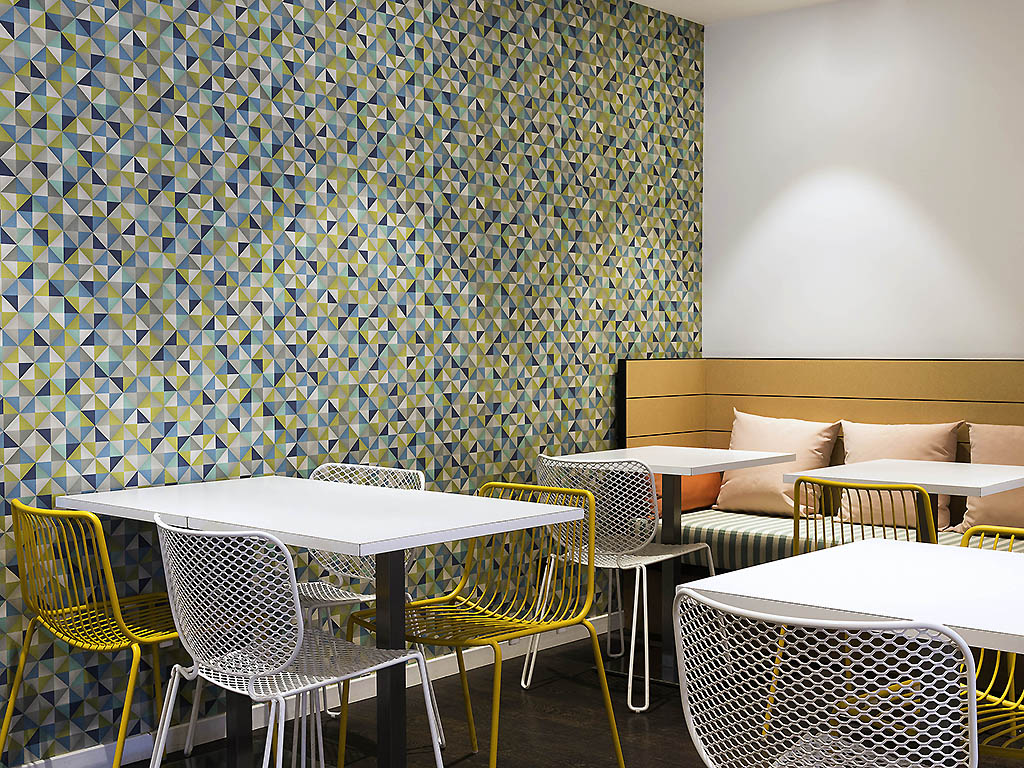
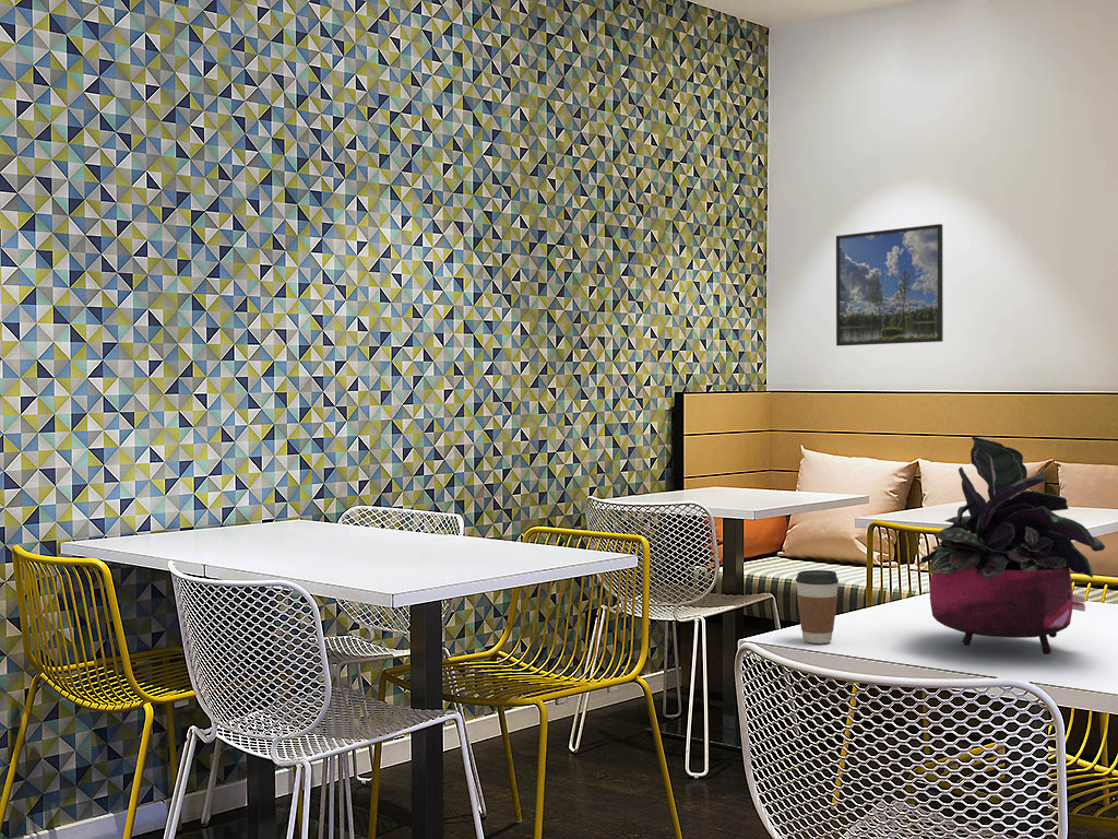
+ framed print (888, 286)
+ potted plant (1007, 541)
+ coffee cup (817, 605)
